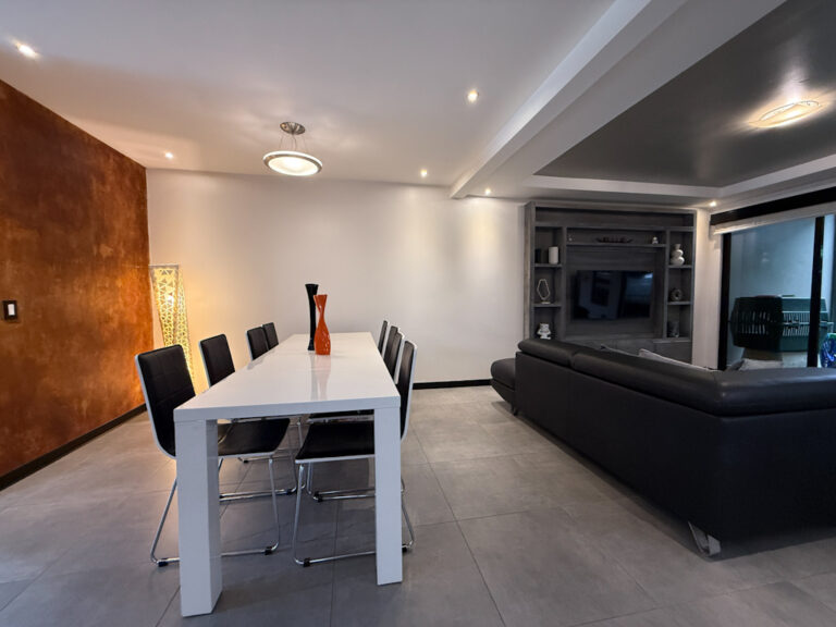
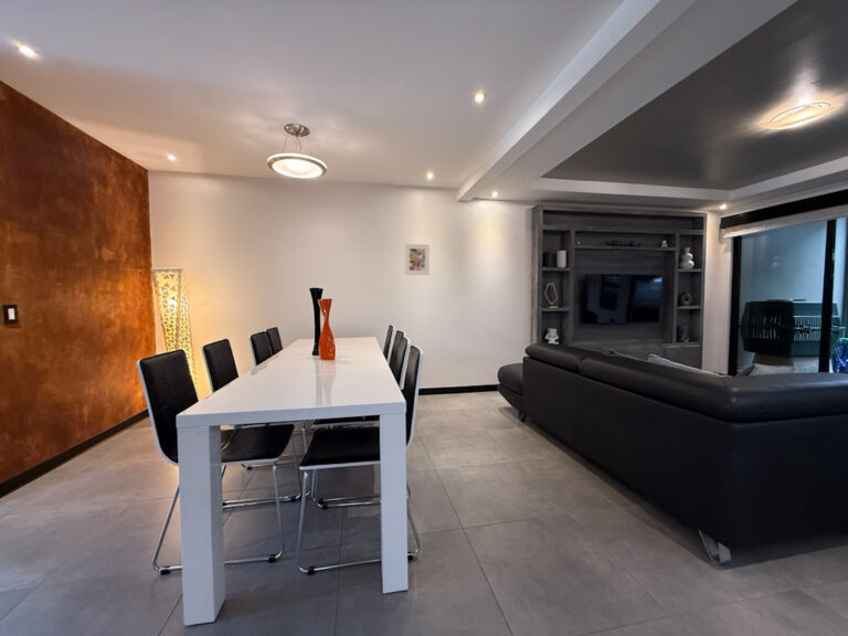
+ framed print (416, 259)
